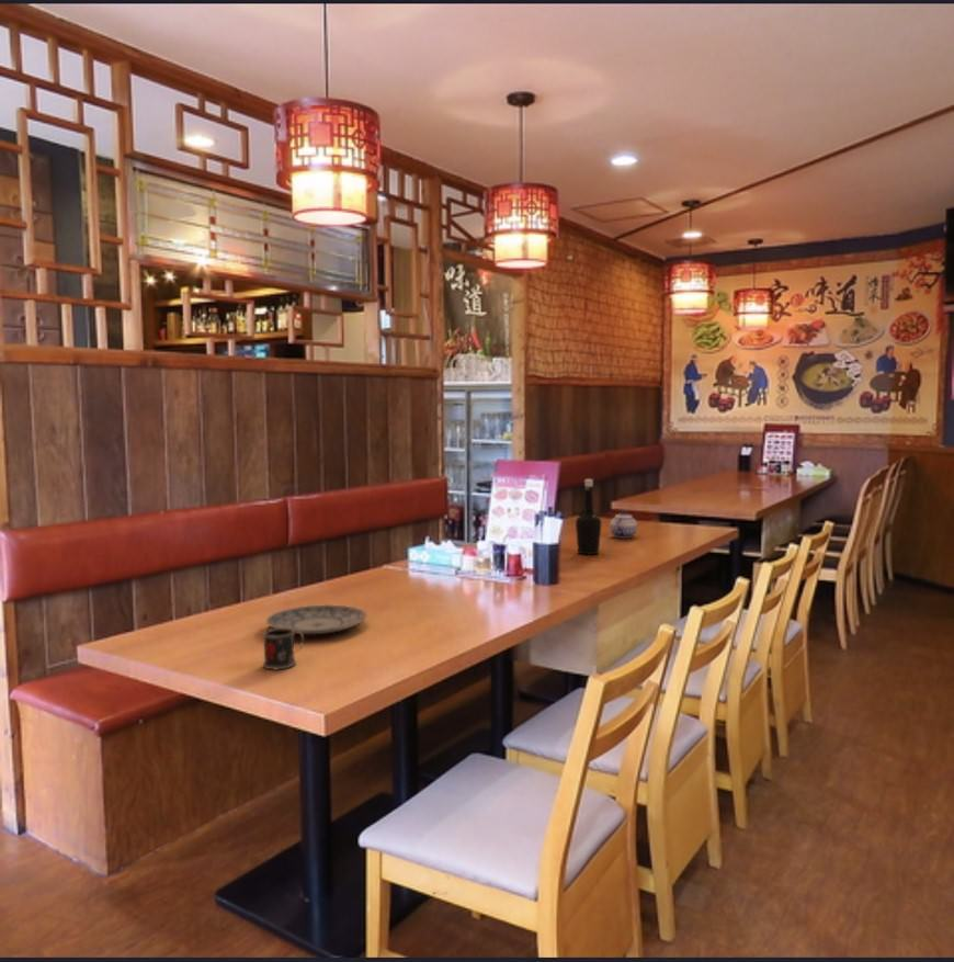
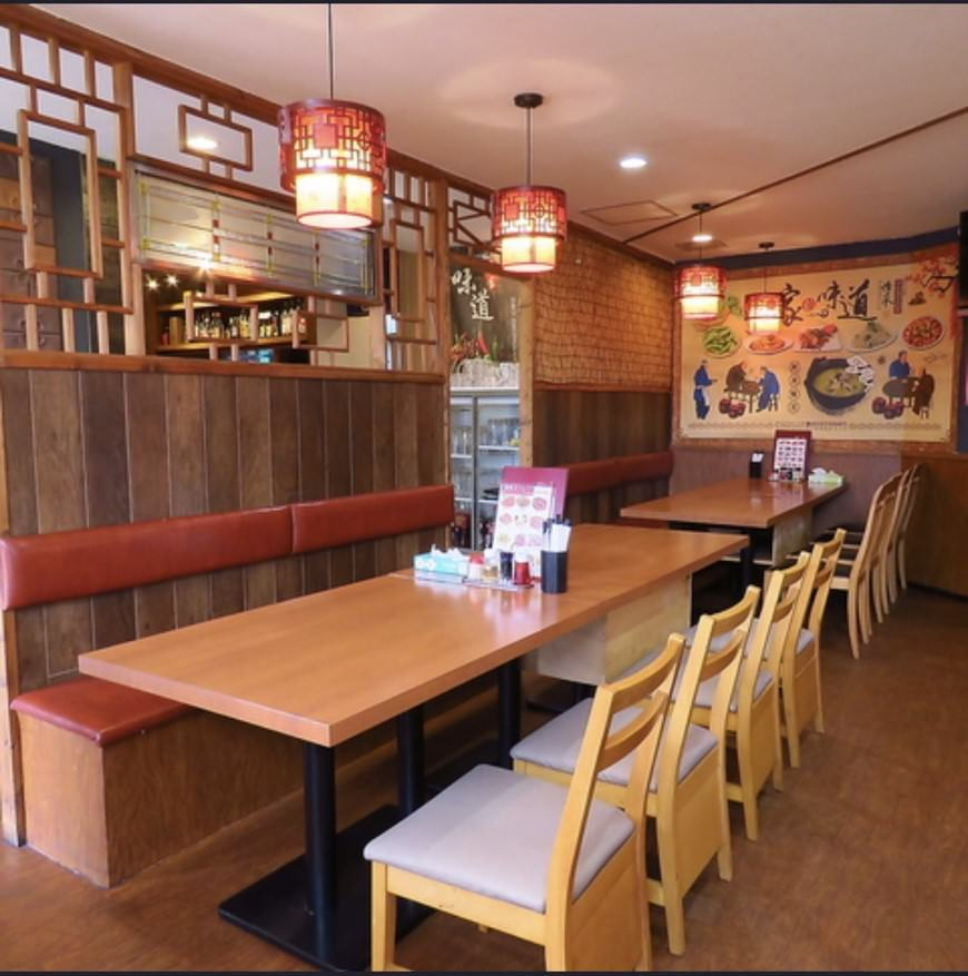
- plate (317, 622)
- bottle (588, 516)
- mug (284, 646)
- teapot (623, 523)
